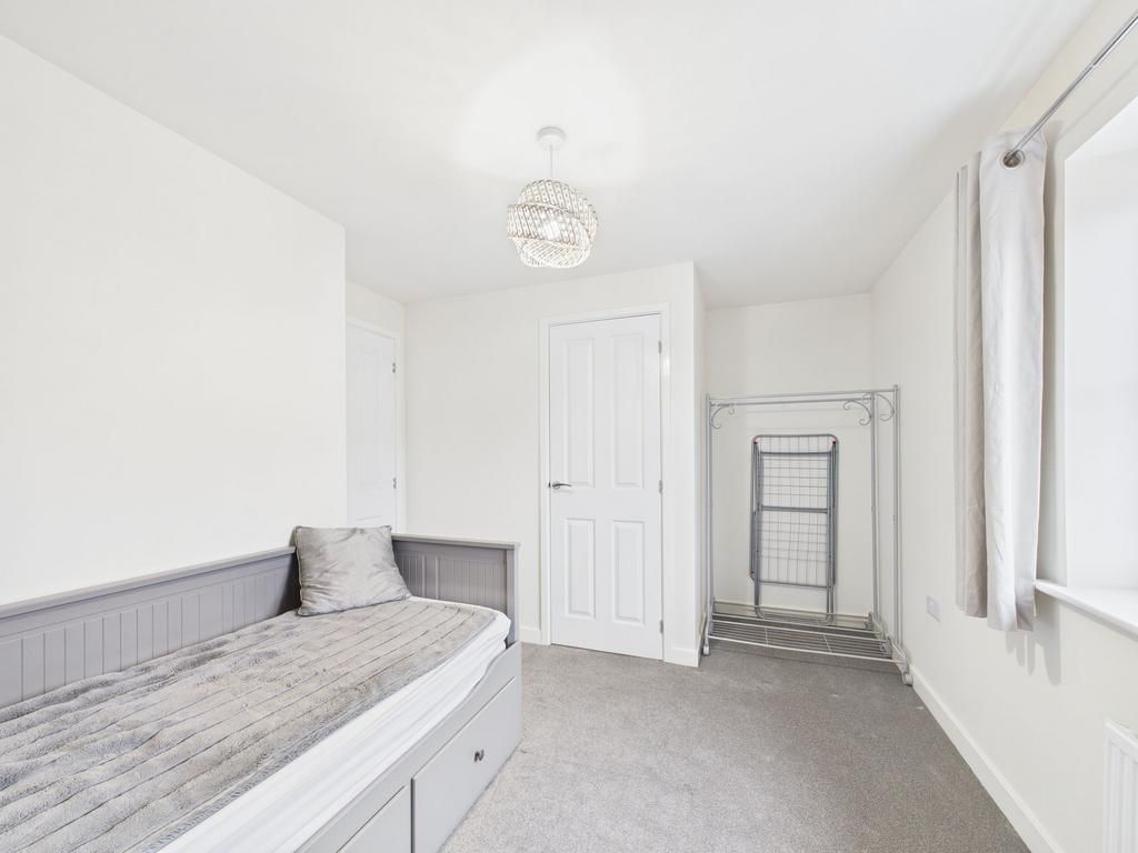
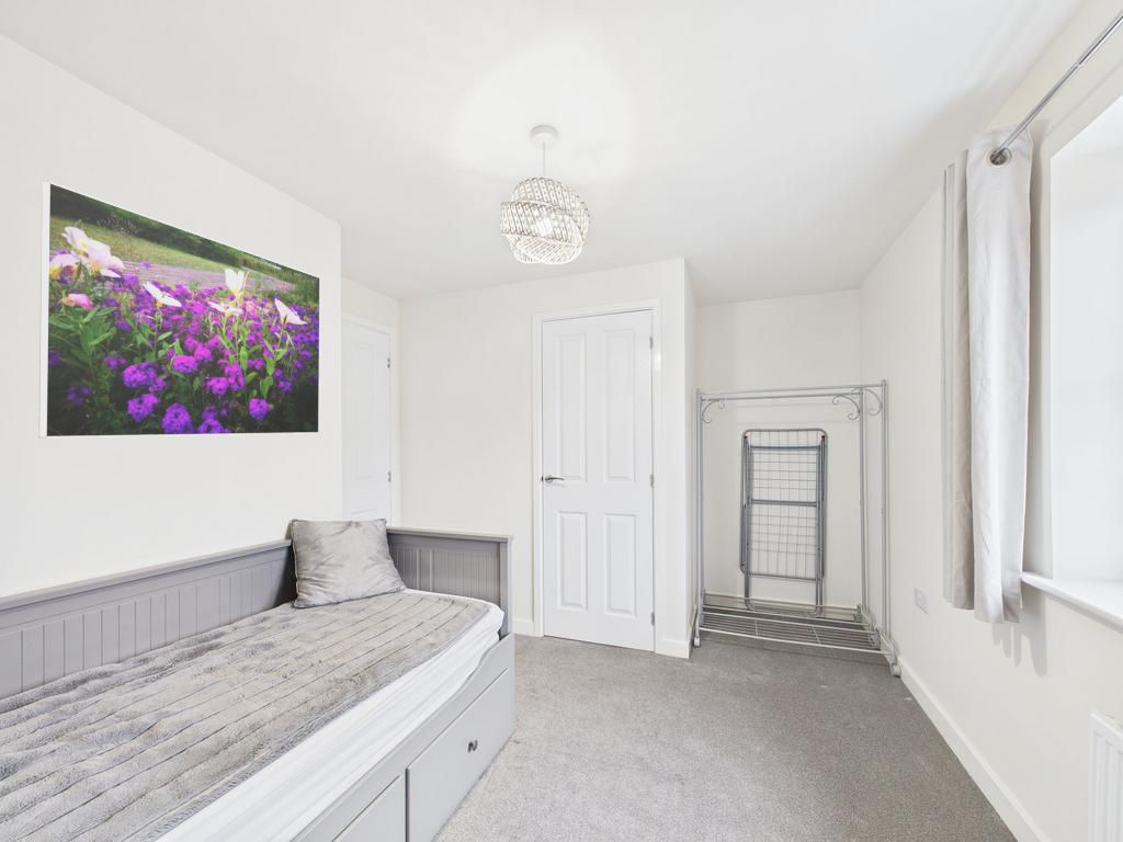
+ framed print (214, 338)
